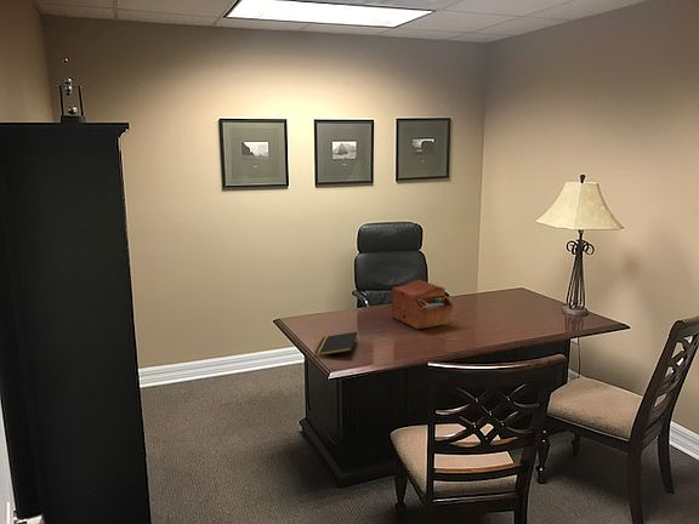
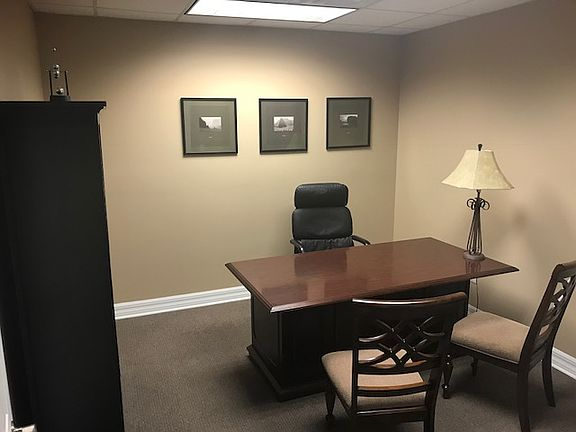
- sewing box (420, 303)
- notepad (336, 343)
